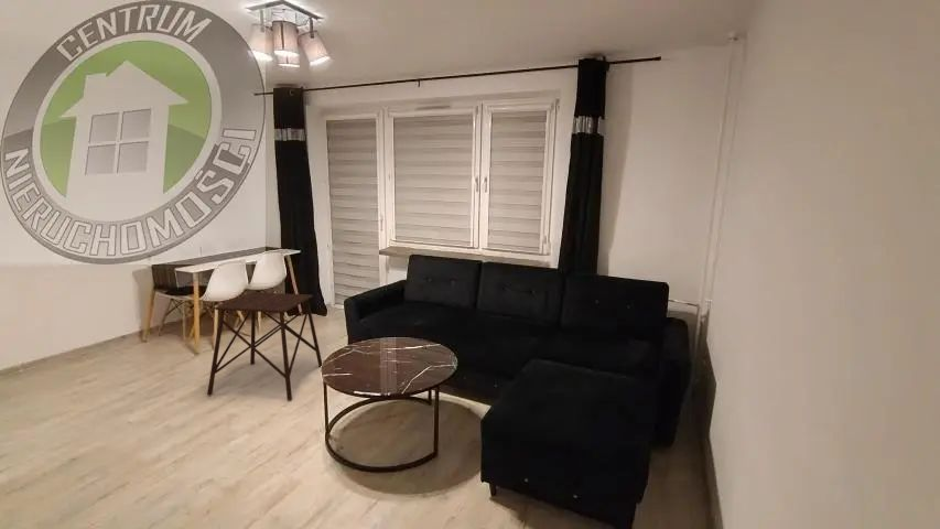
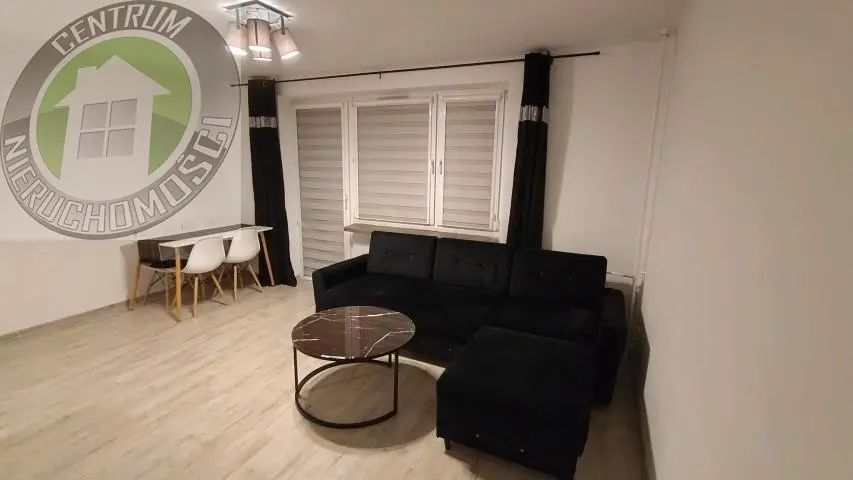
- side table (267, 338)
